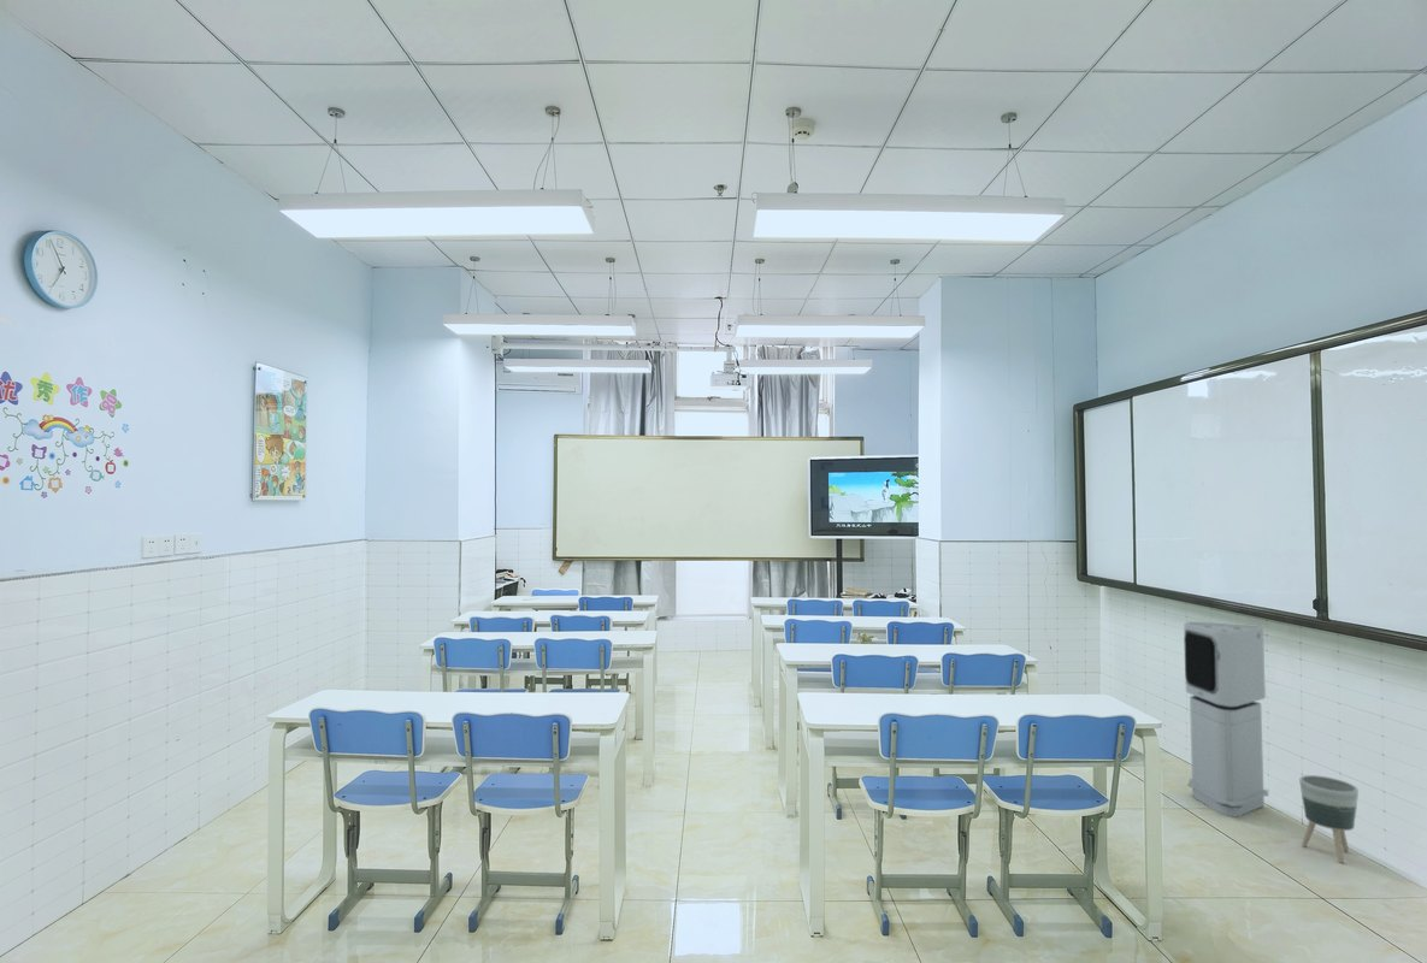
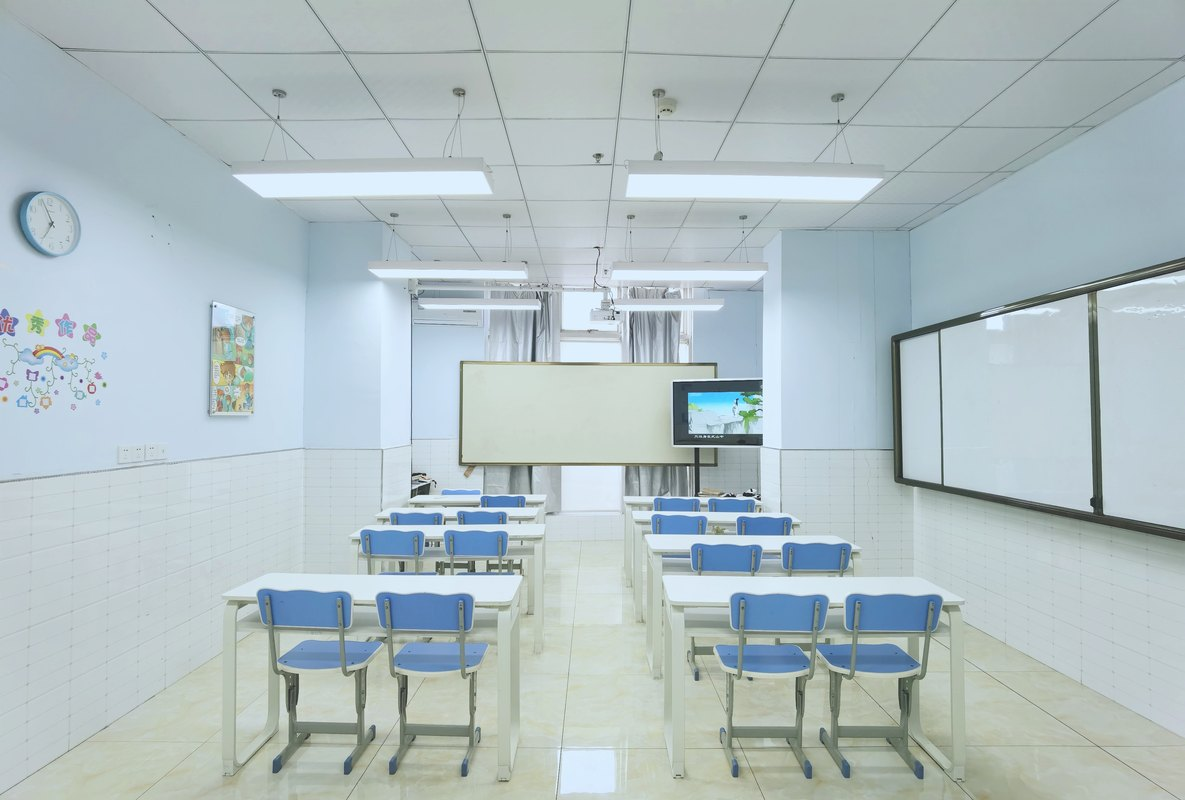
- air purifier (1232, 715)
- planter (1328, 817)
